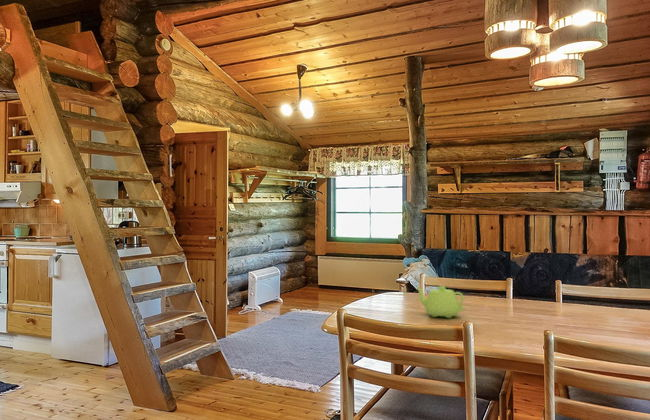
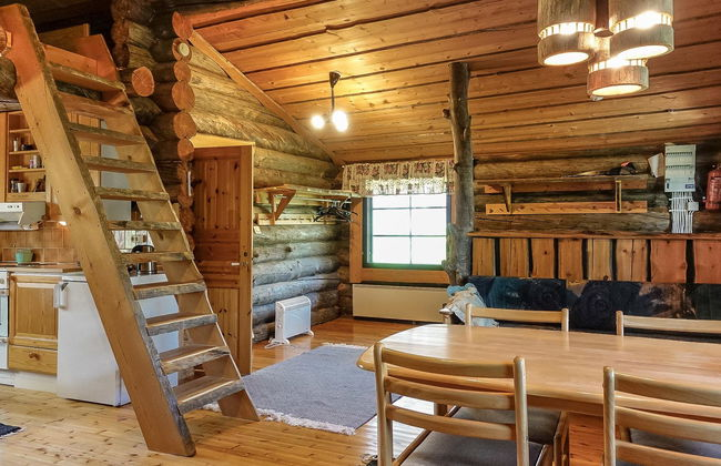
- teapot (439, 300)
